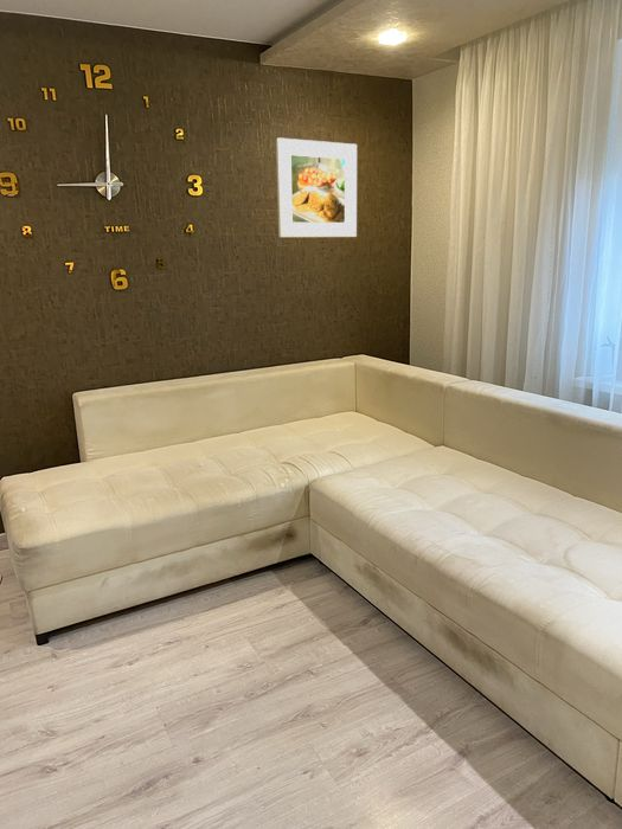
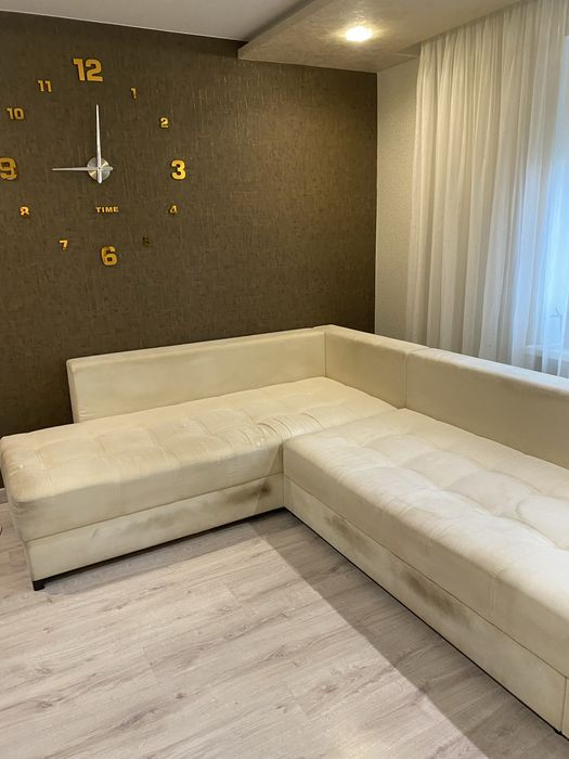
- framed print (318, 189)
